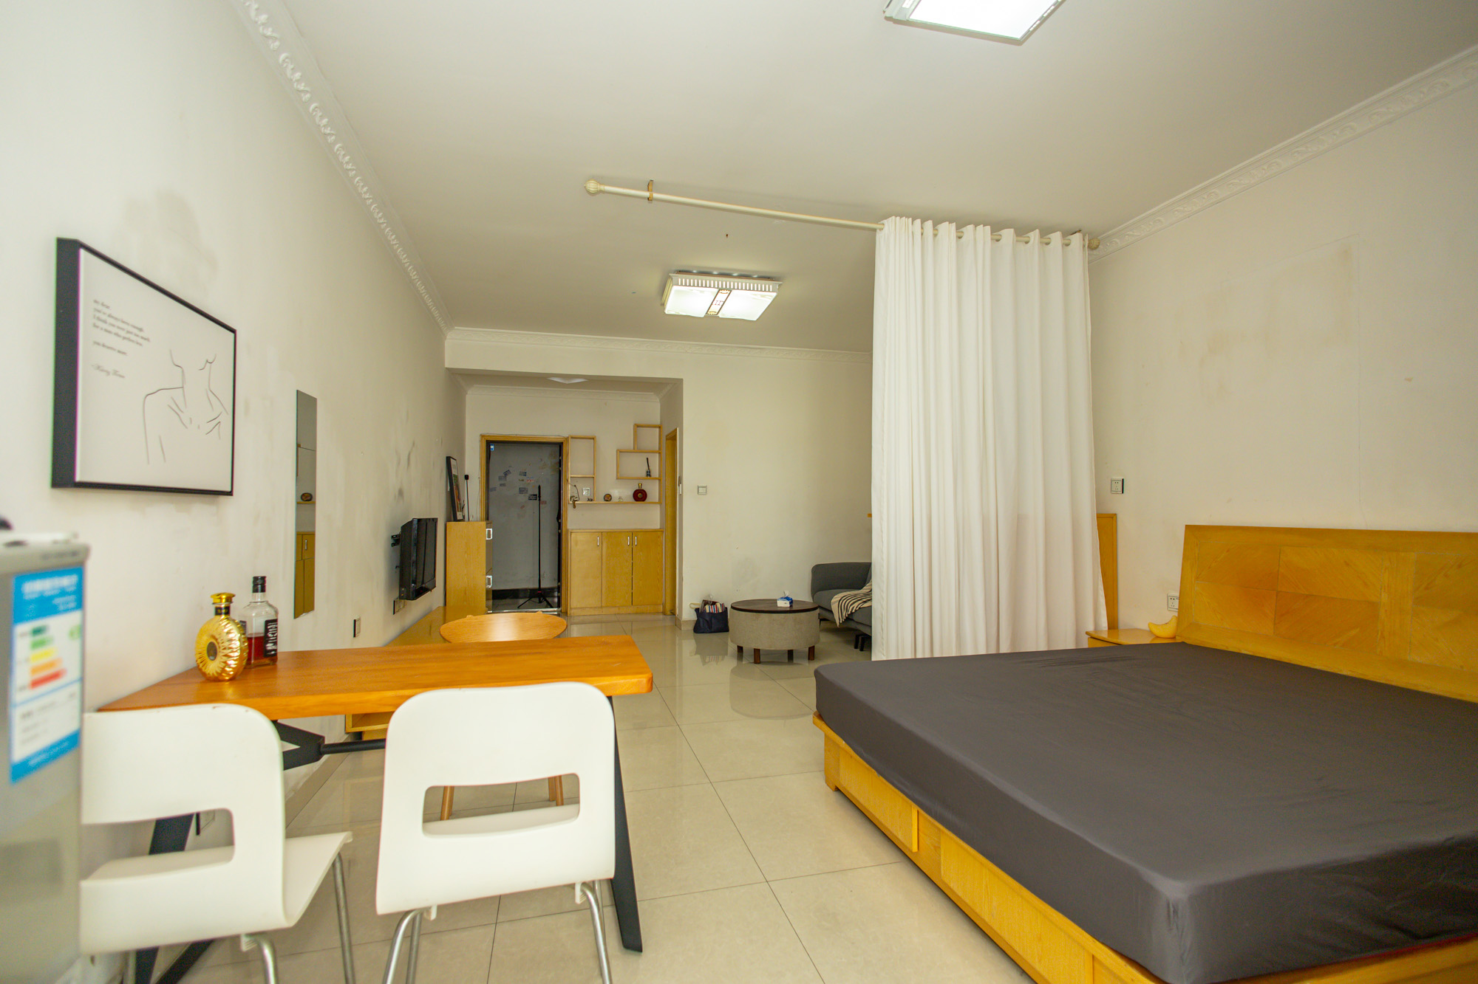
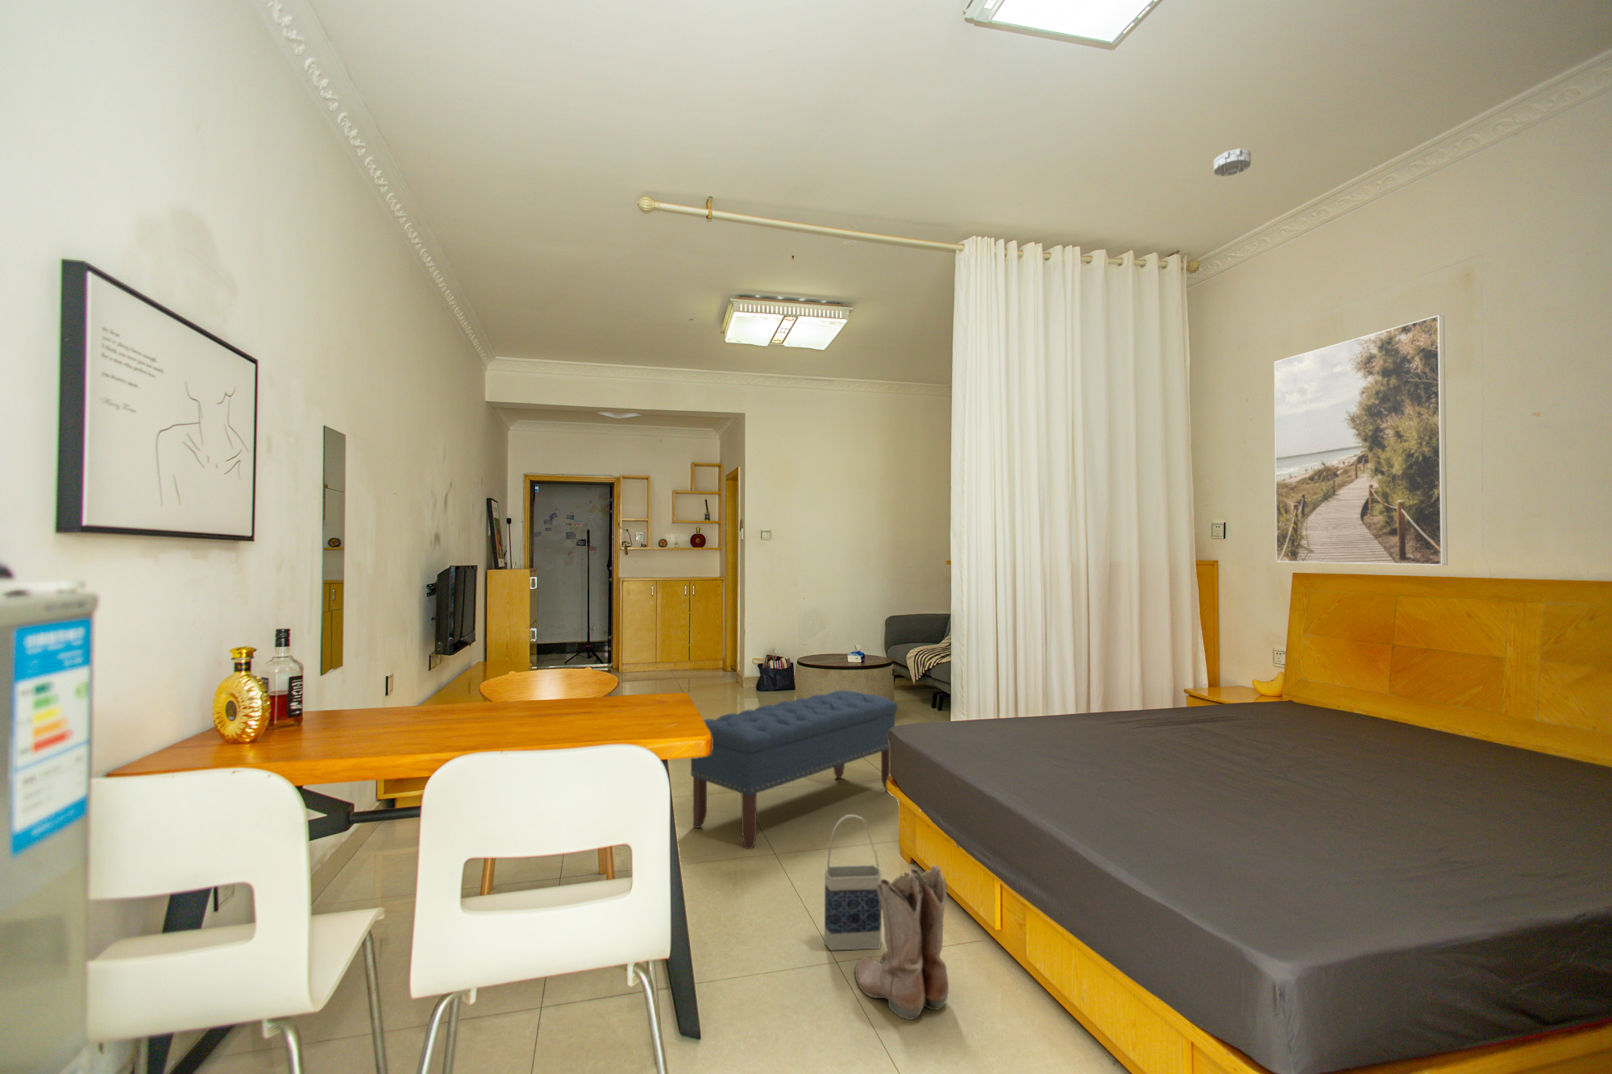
+ bench (799, 756)
+ bag (853, 879)
+ smoke detector (1232, 161)
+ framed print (1351, 451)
+ boots (900, 925)
